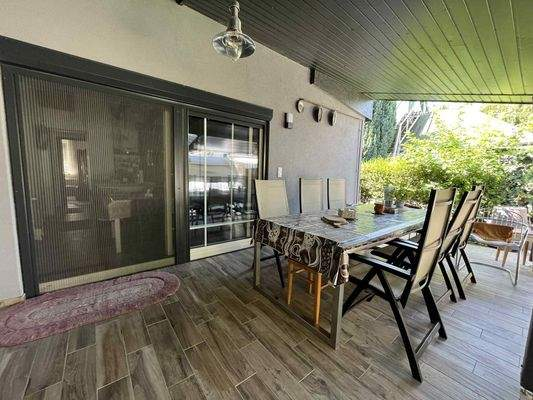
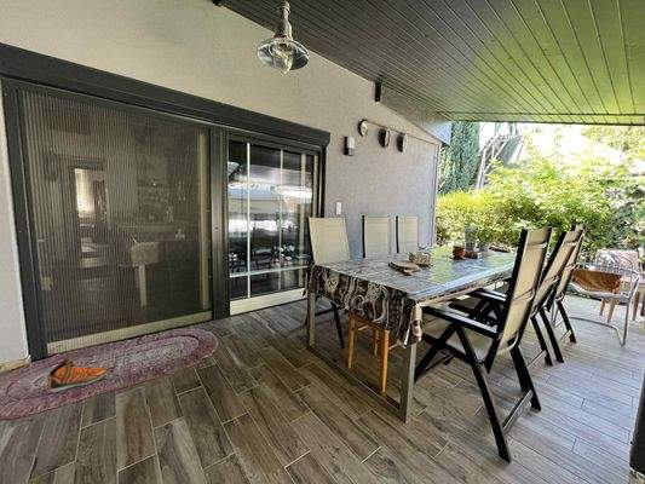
+ sneaker (79, 370)
